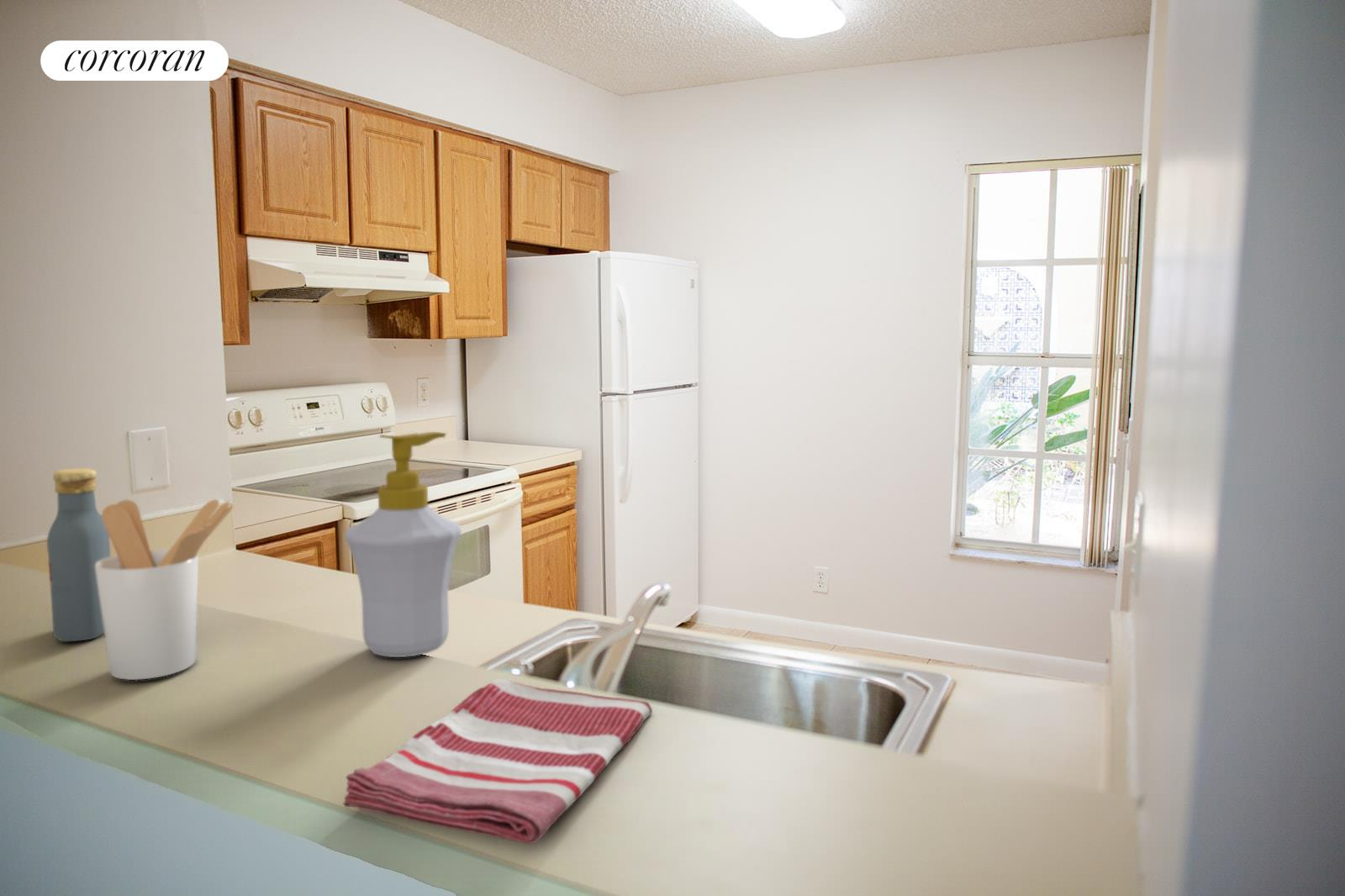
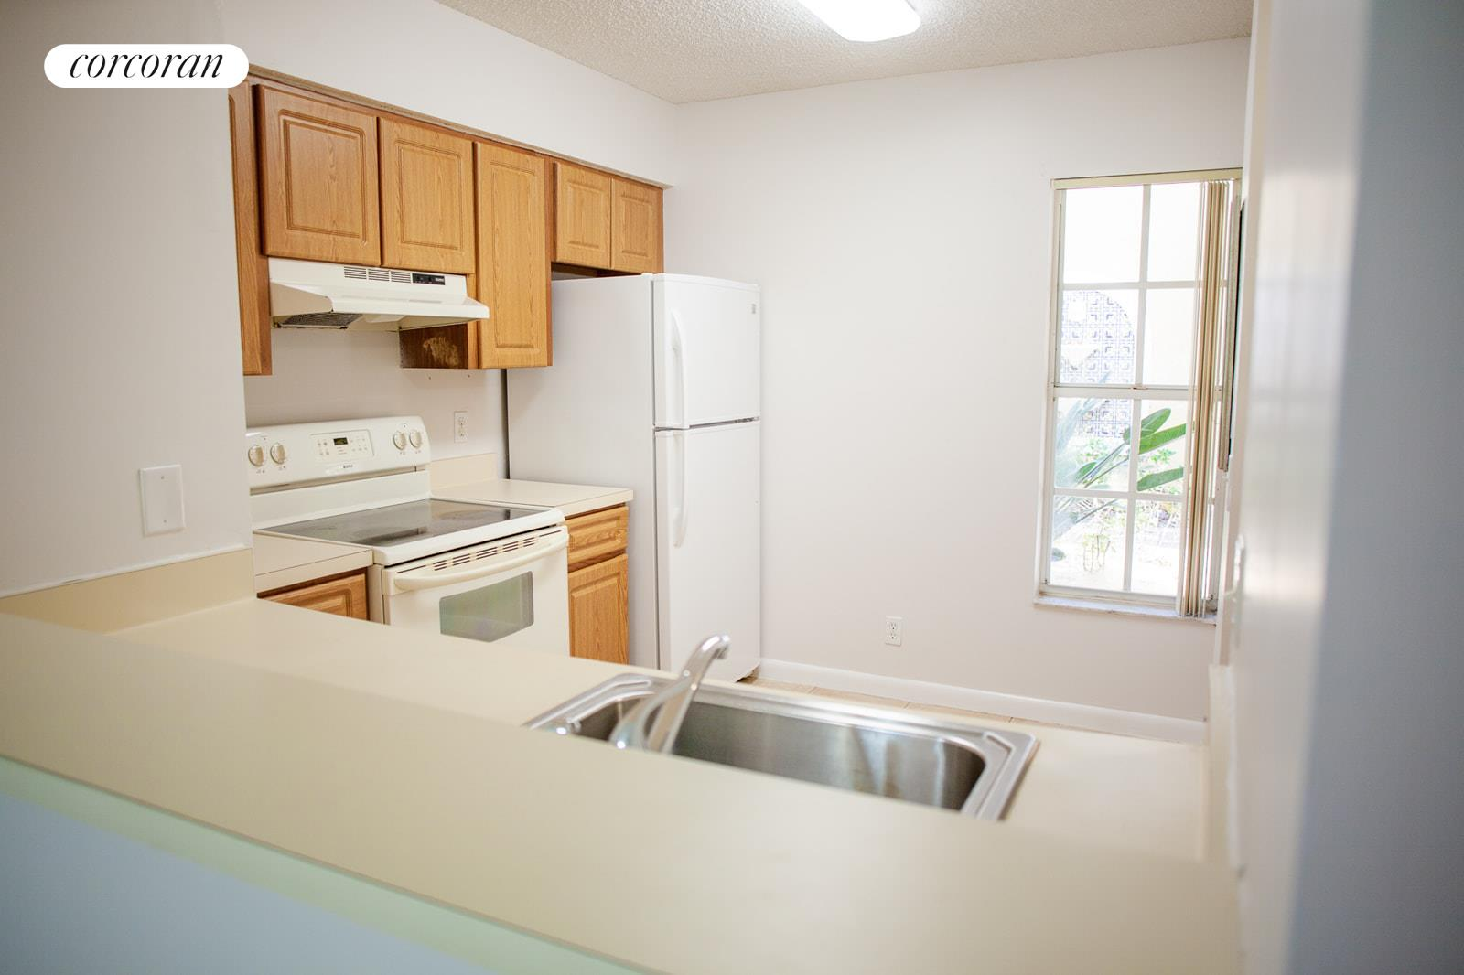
- vodka (80, 551)
- utensil holder (172, 581)
- dish towel (514, 744)
- soap bottle (404, 541)
